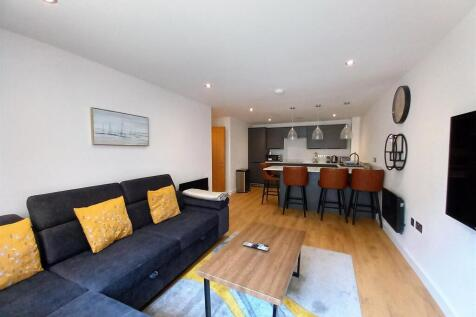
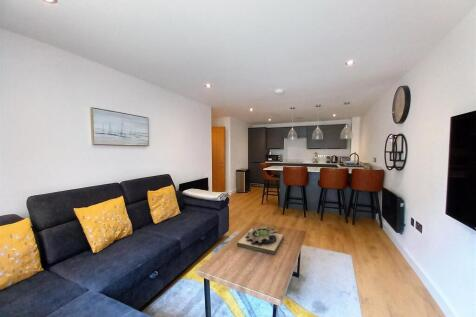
+ succulent planter (261, 236)
